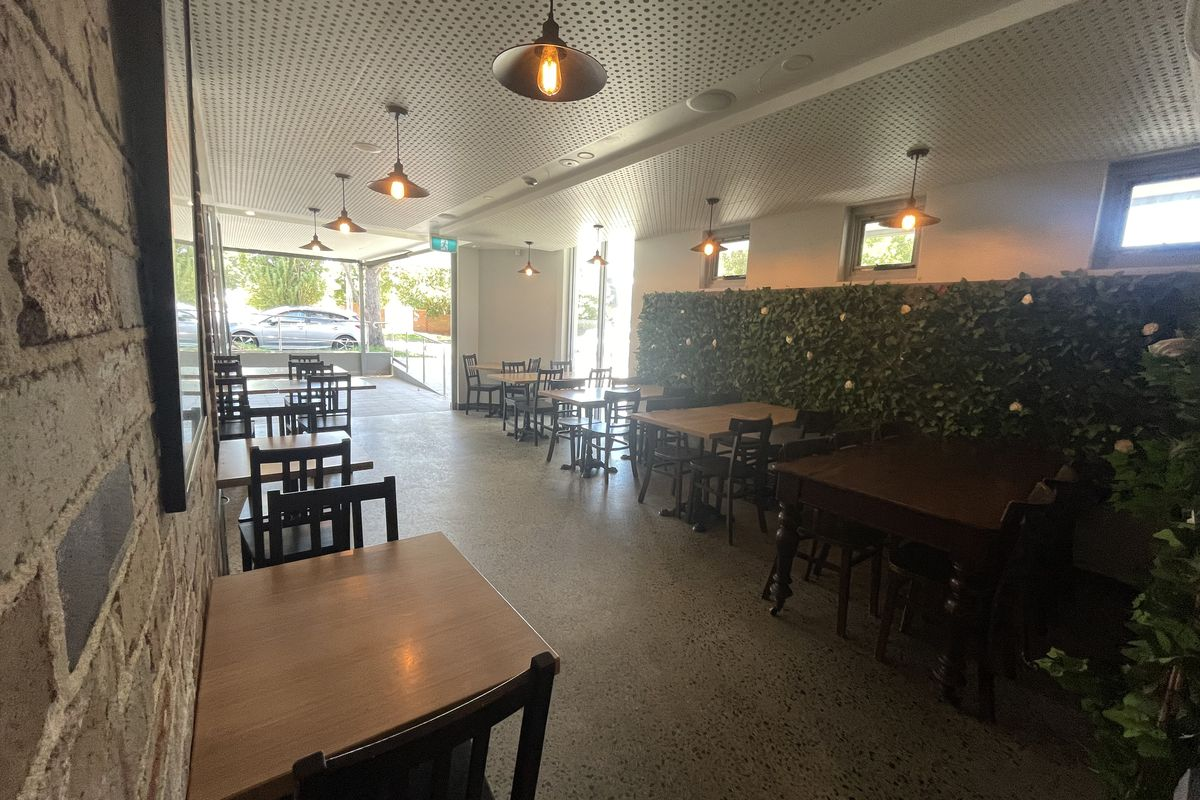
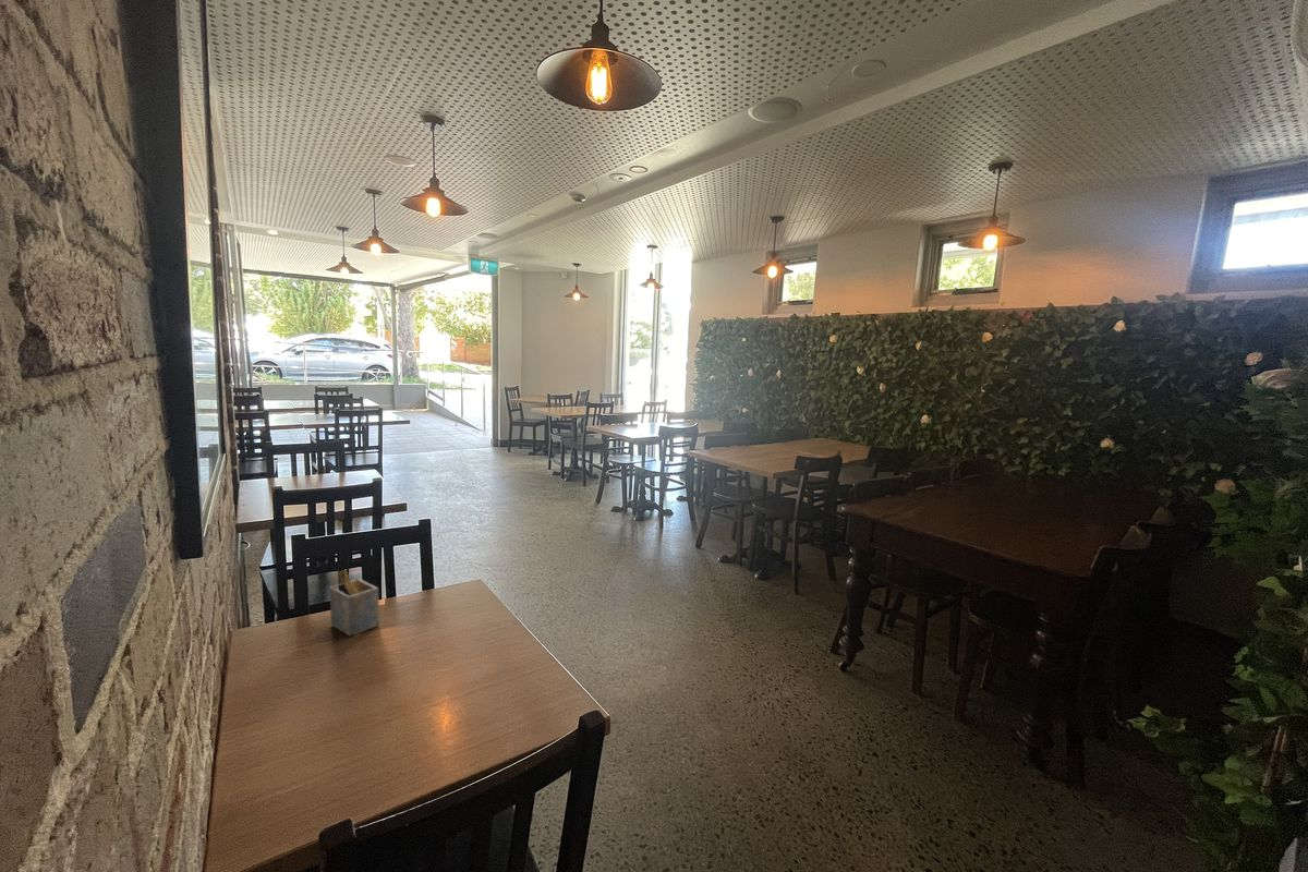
+ napkin holder (353, 600)
